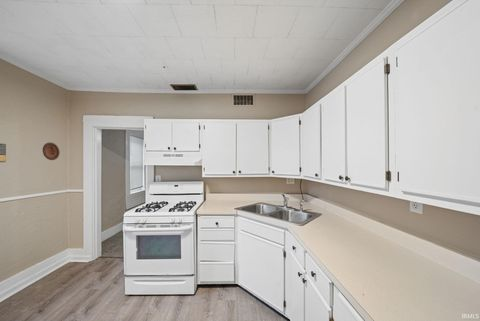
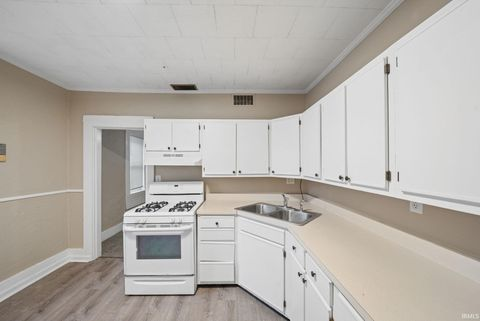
- decorative plate (51, 151)
